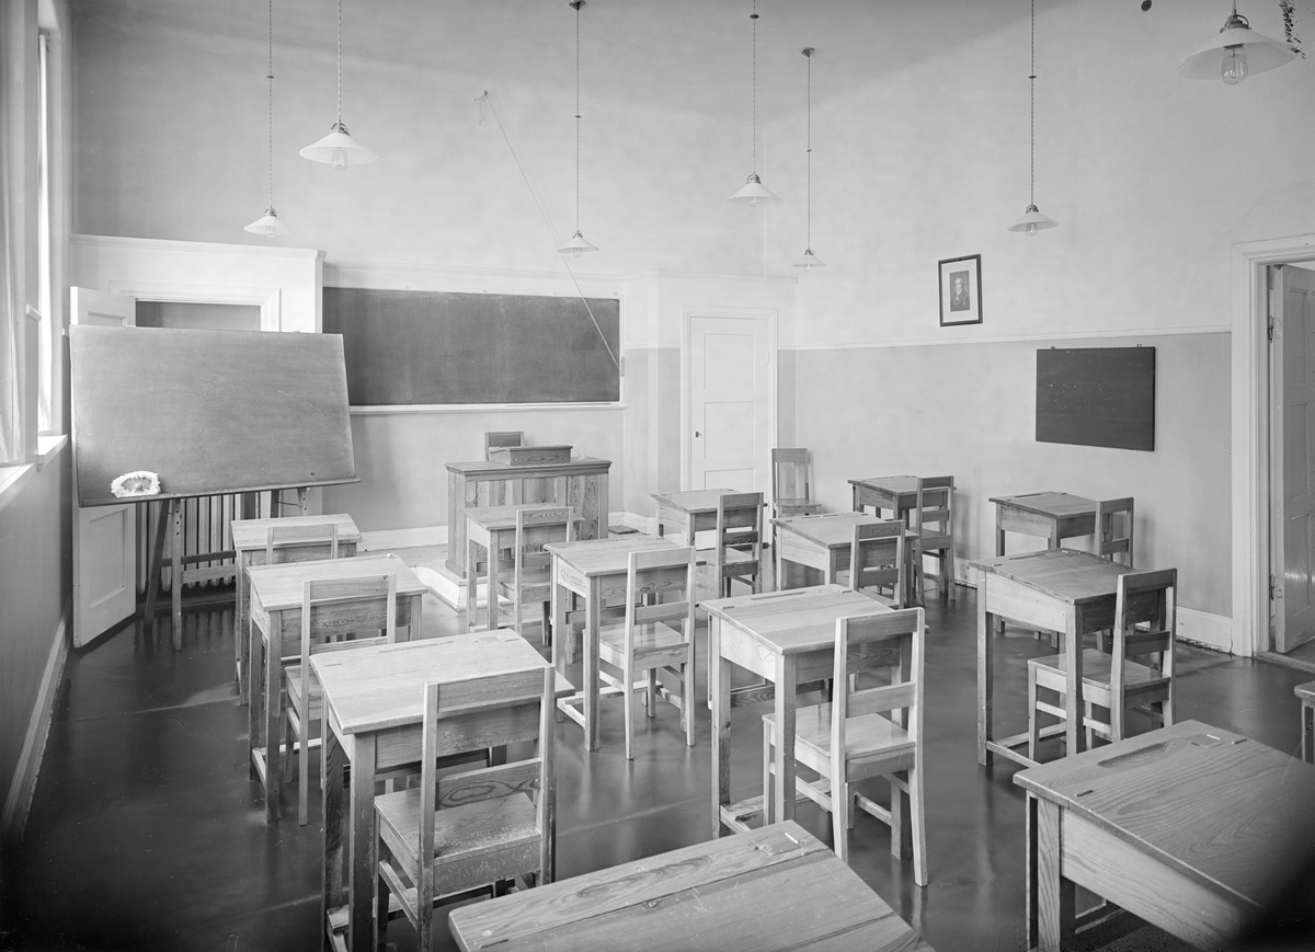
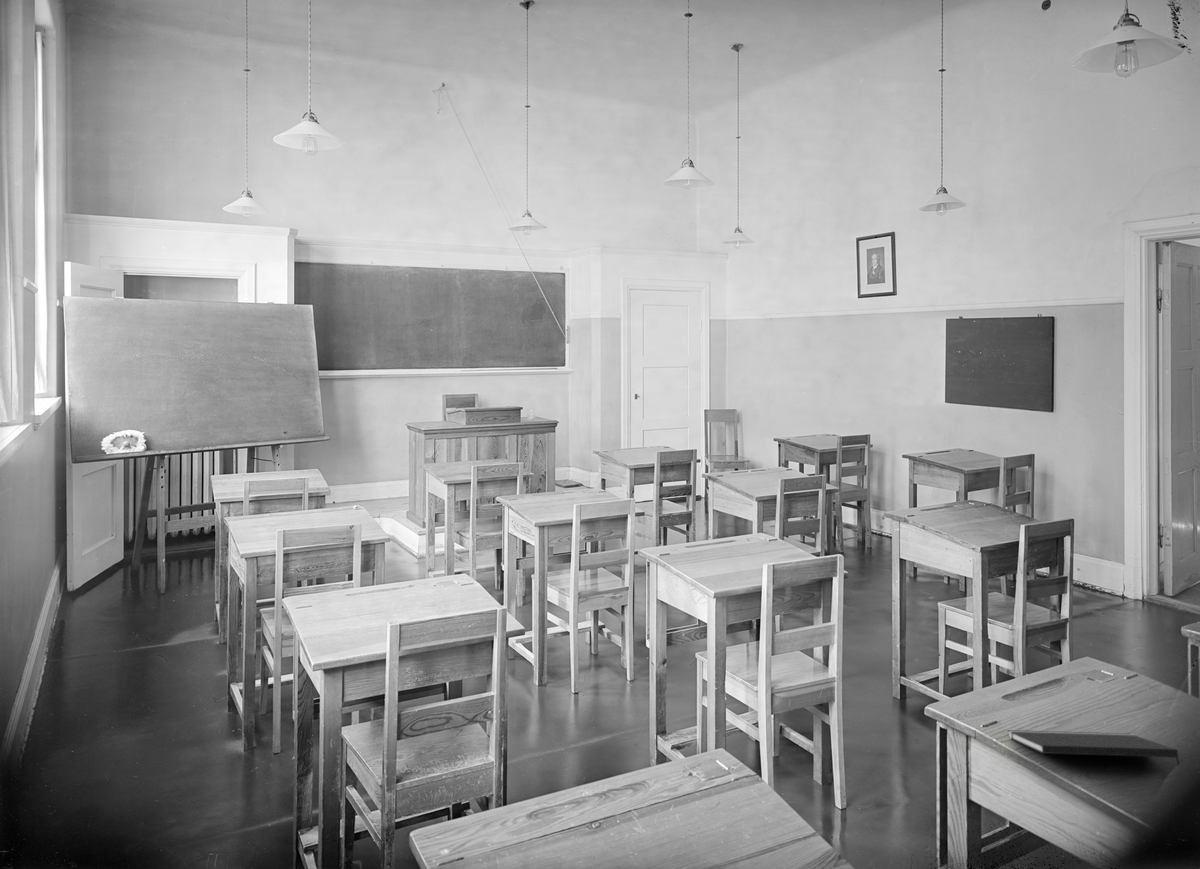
+ notepad (1087, 743)
